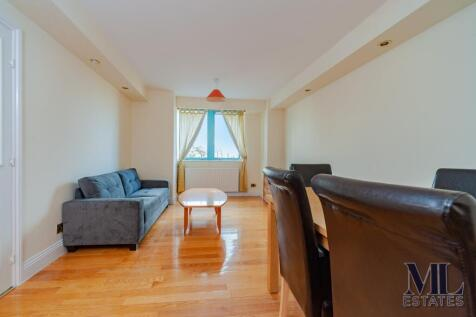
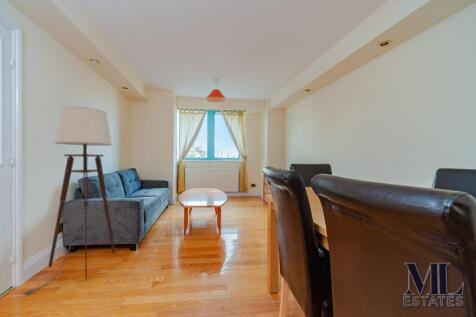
+ floor lamp (67, 189)
